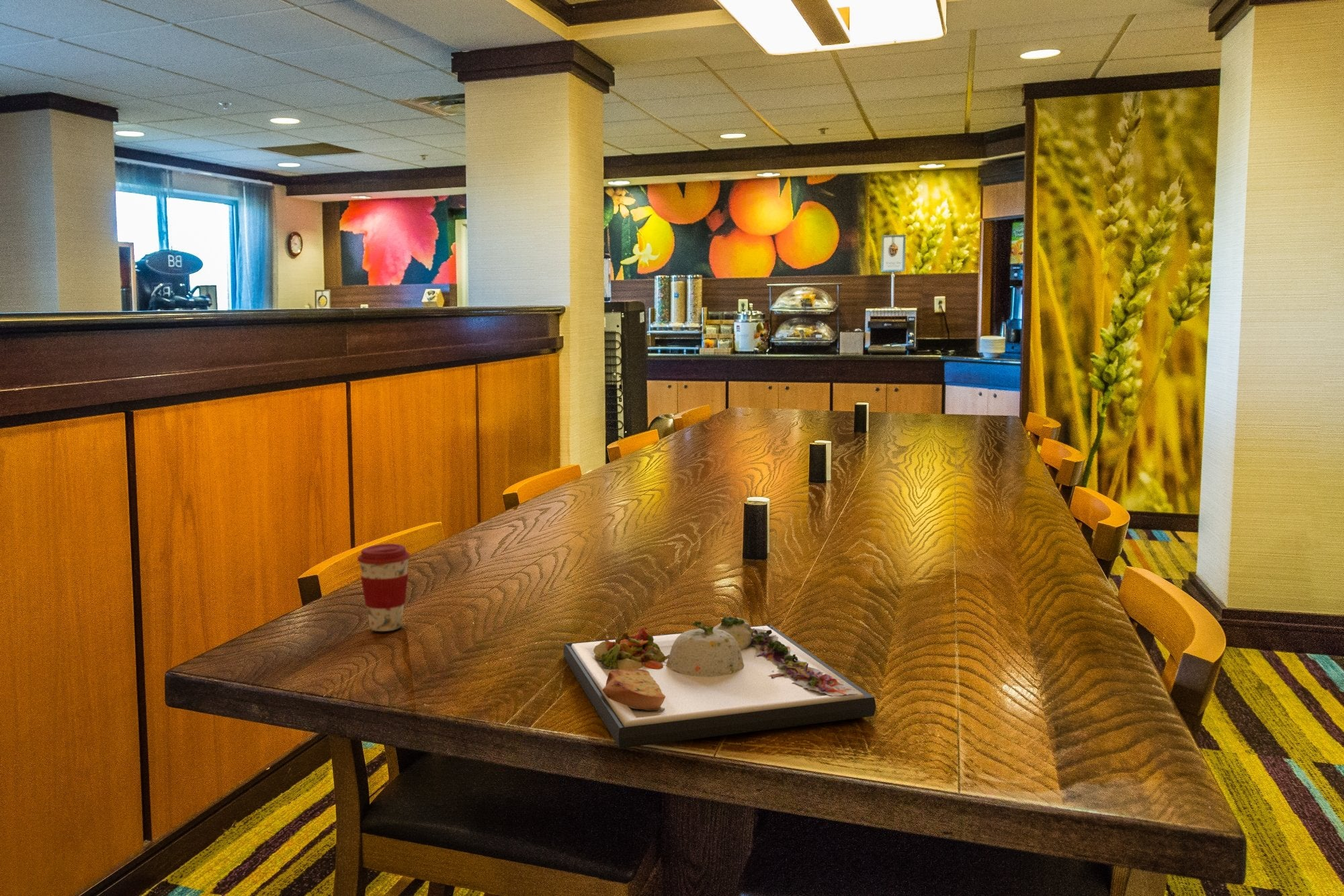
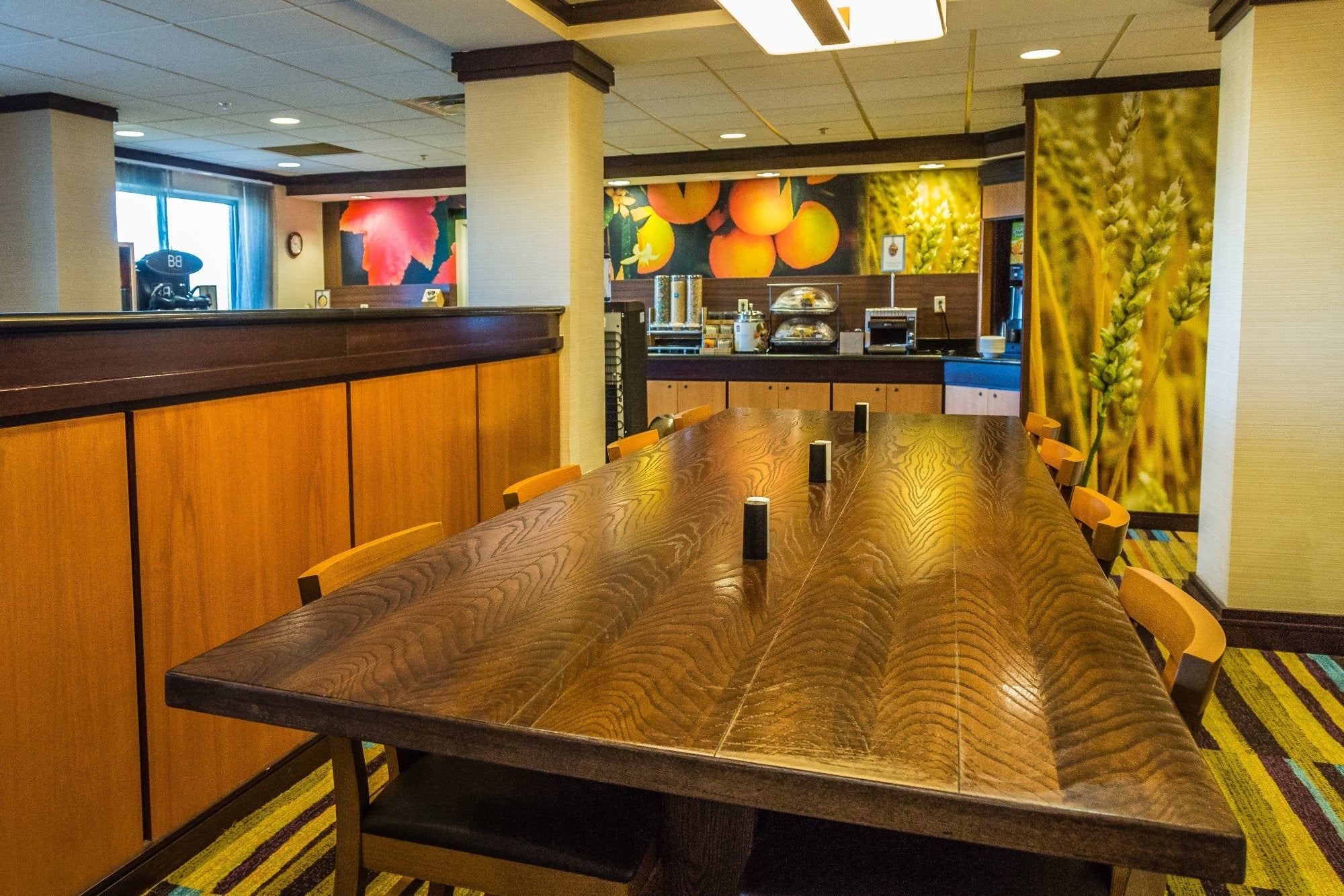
- dinner plate (706, 658)
- coffee cup (384, 588)
